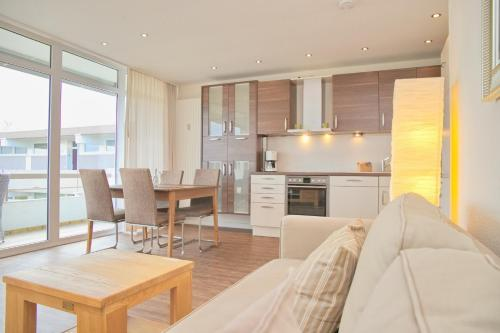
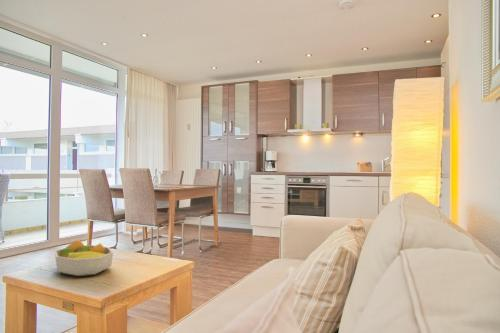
+ fruit bowl (83, 256)
